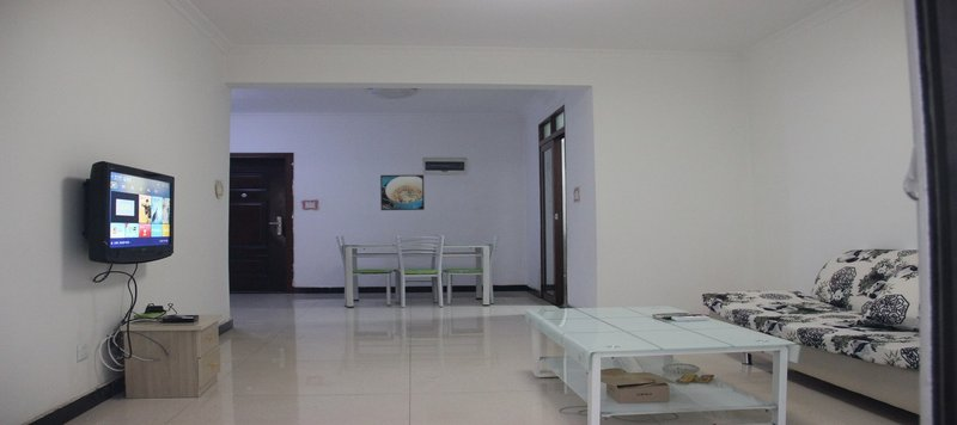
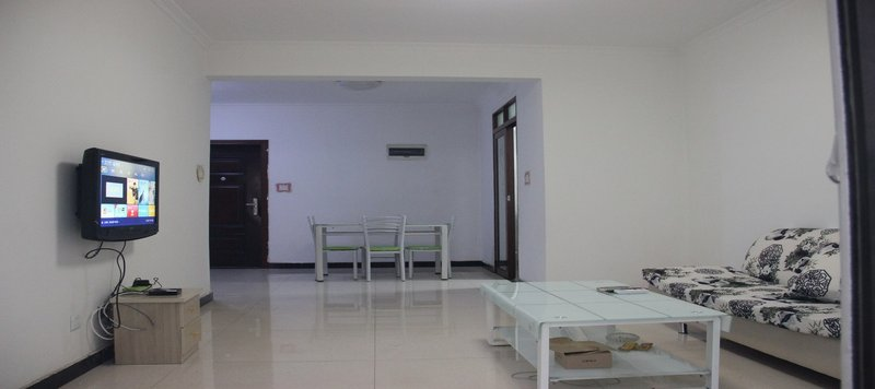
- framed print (402, 192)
